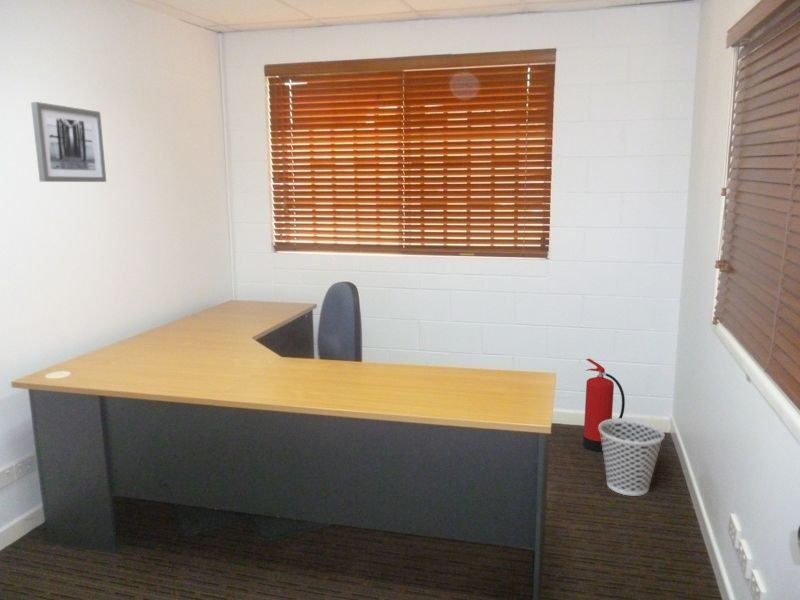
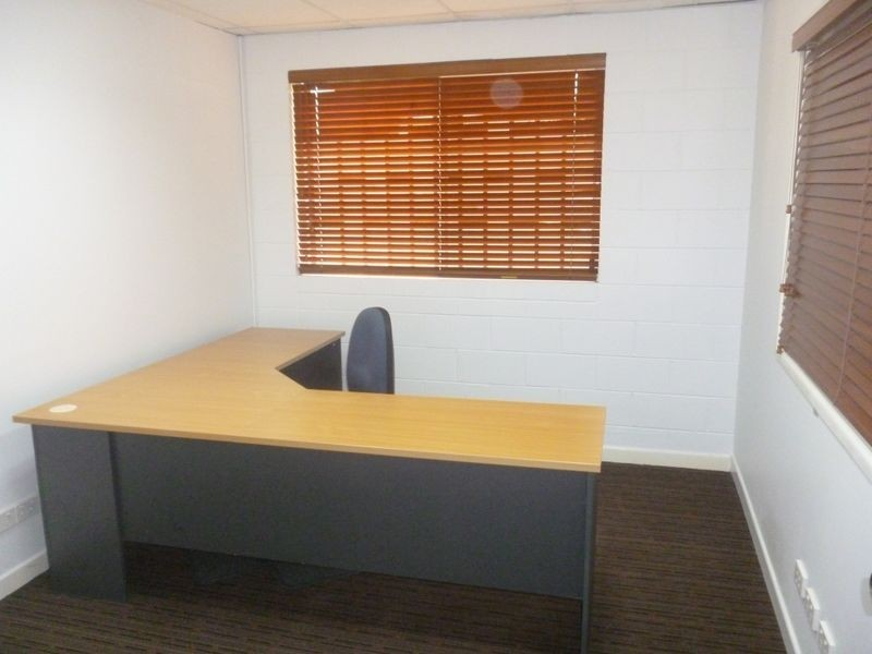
- wall art (71, 144)
- fire extinguisher (603, 406)
- wastebasket (629, 458)
